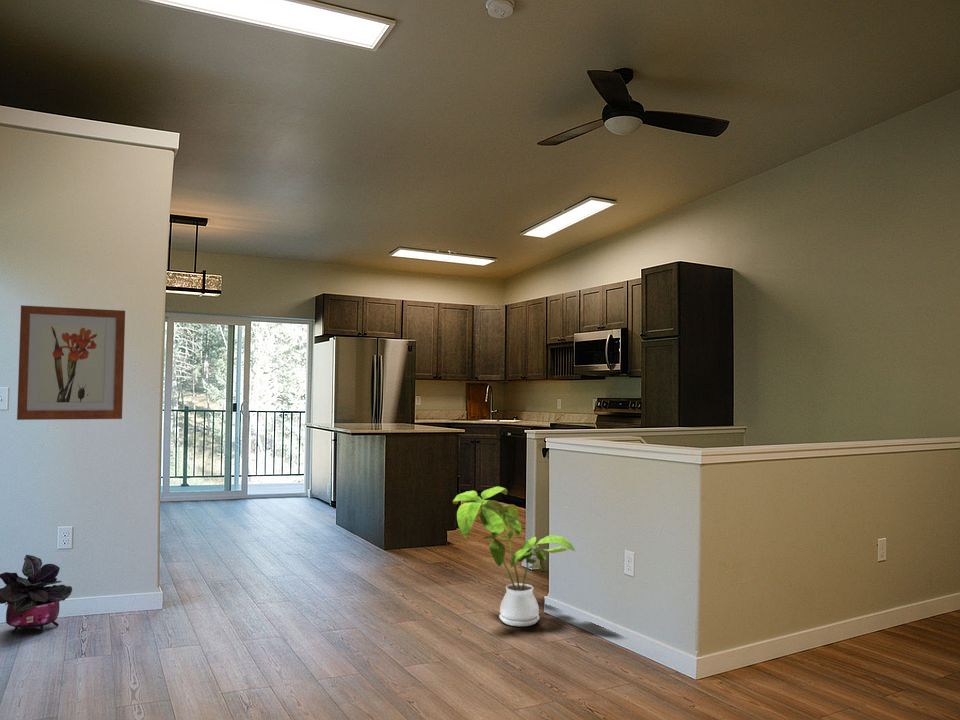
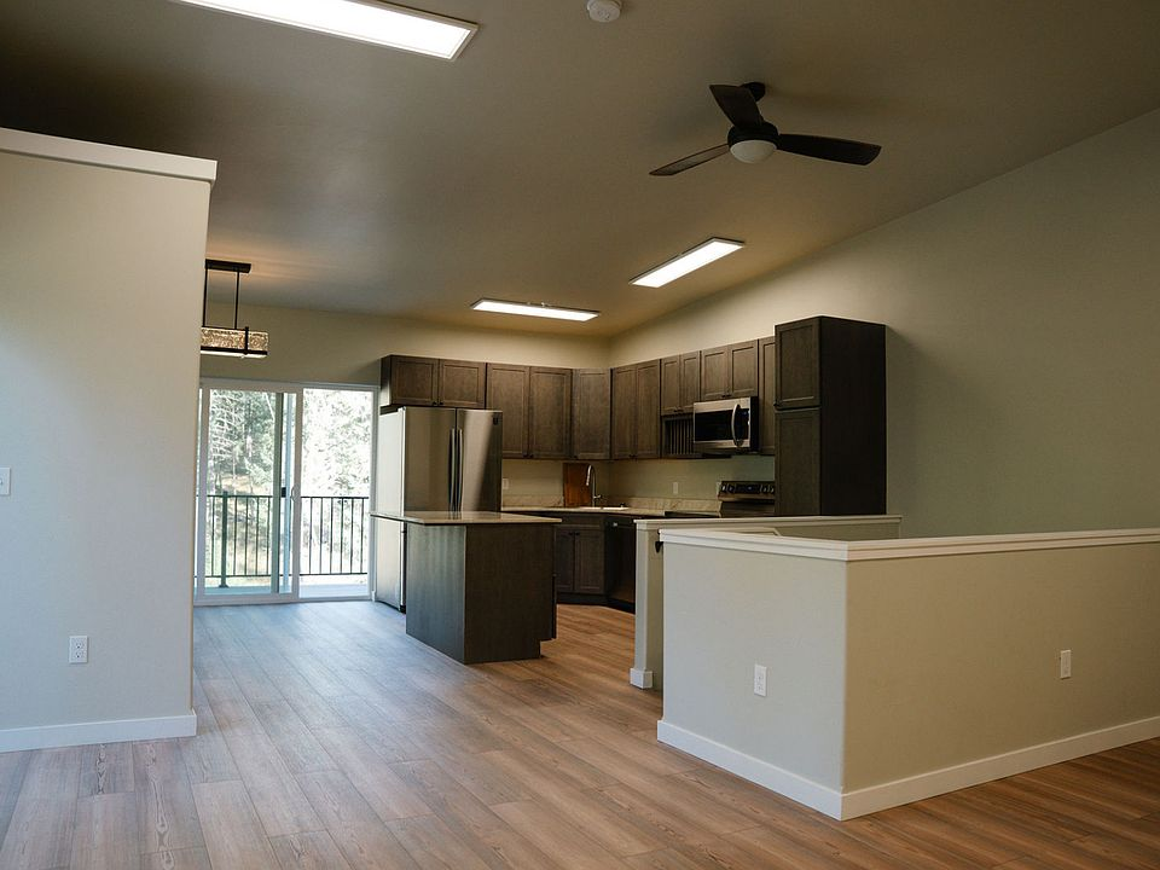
- house plant (504, 555)
- wall art (72, 363)
- potted plant (34, 593)
